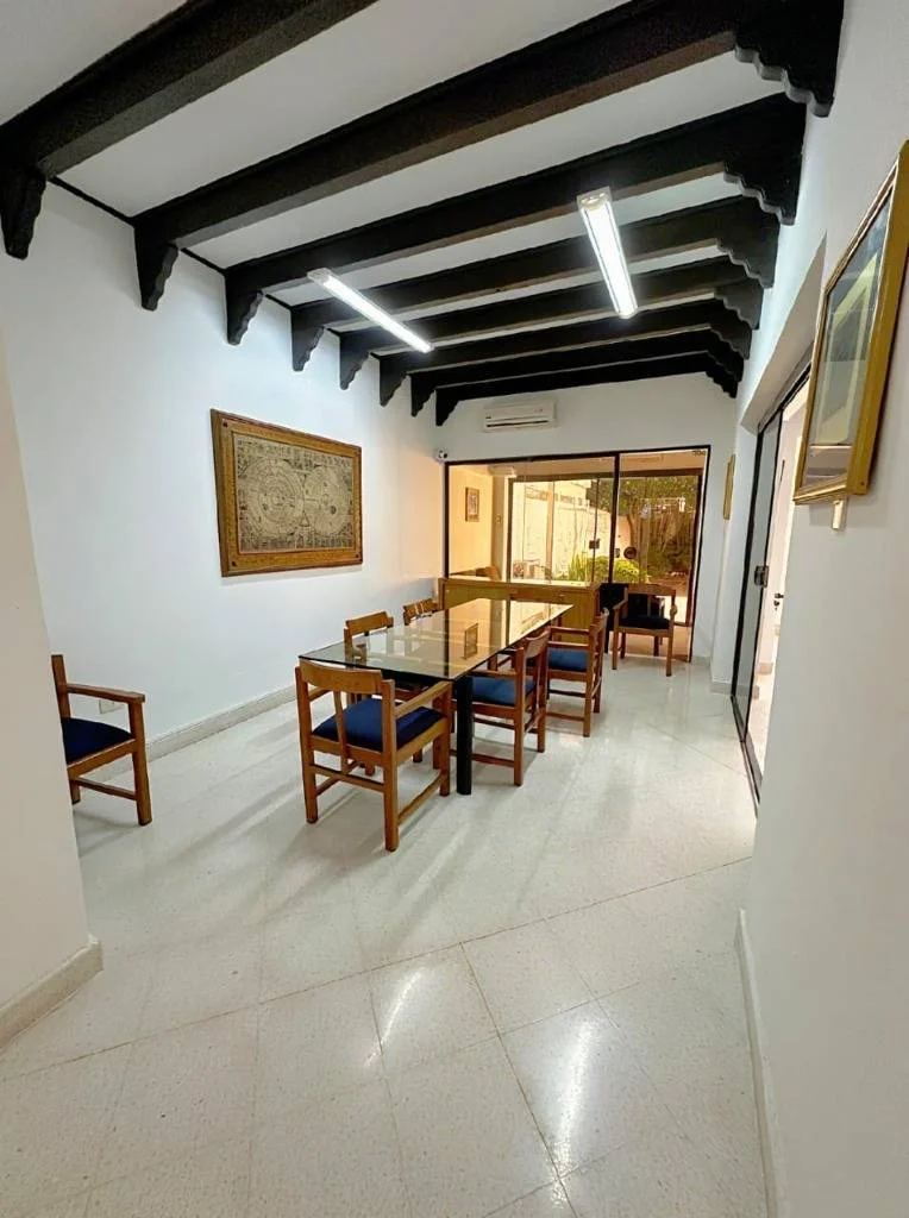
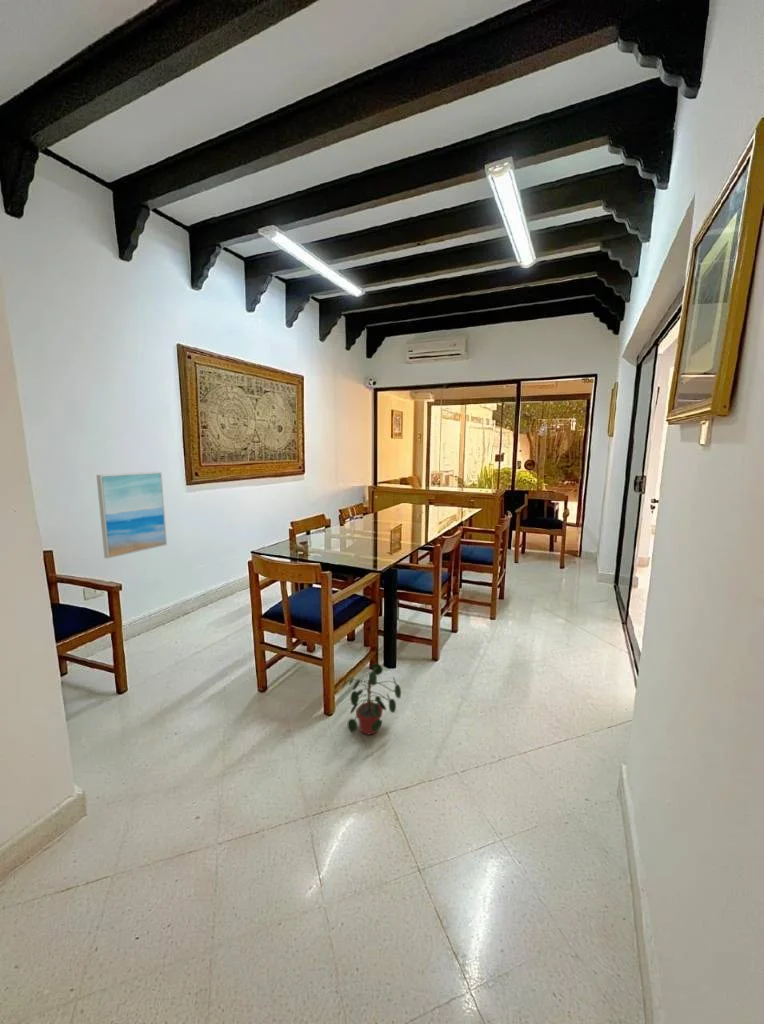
+ potted plant (372, 700)
+ wall art (134, 512)
